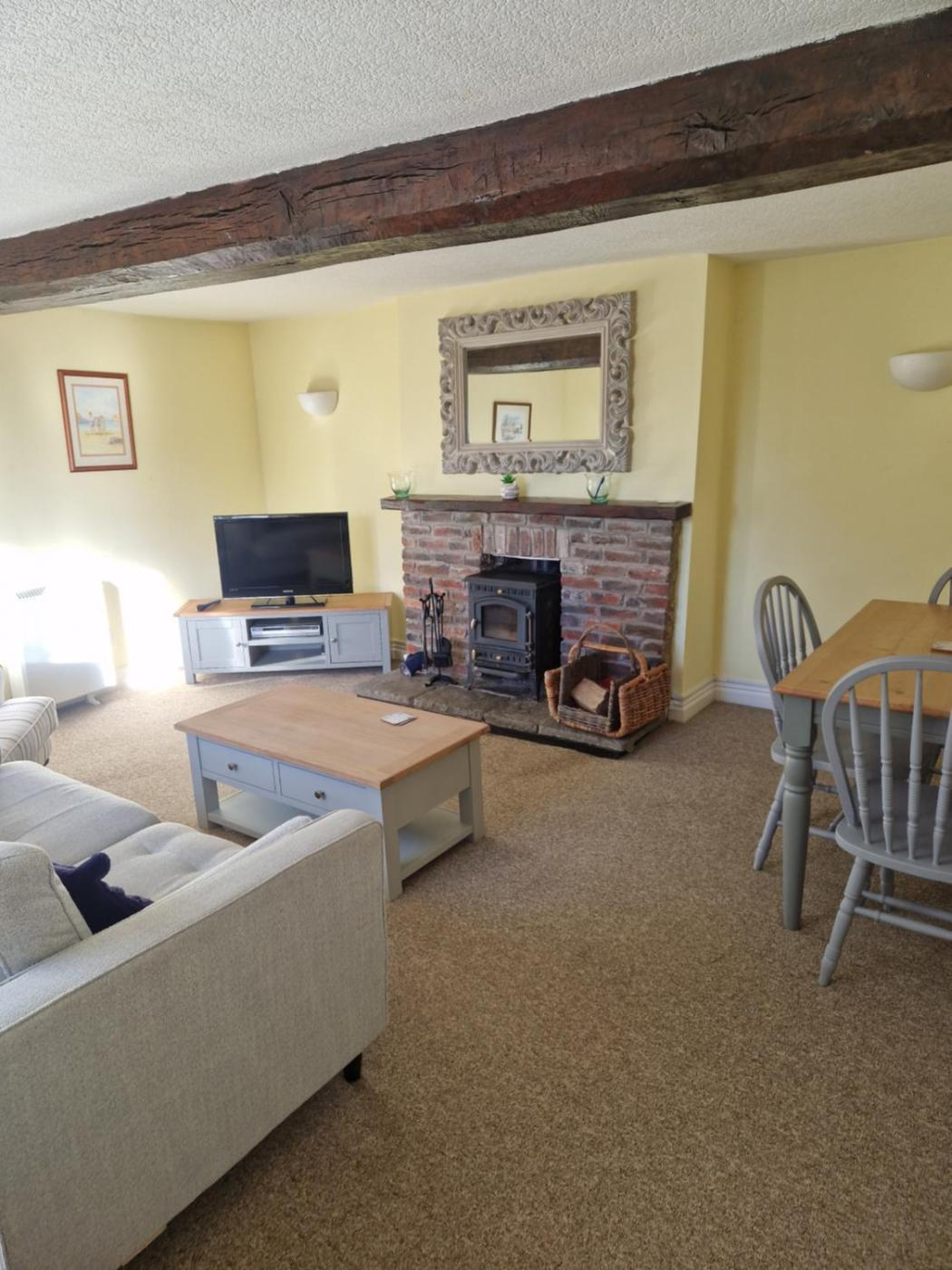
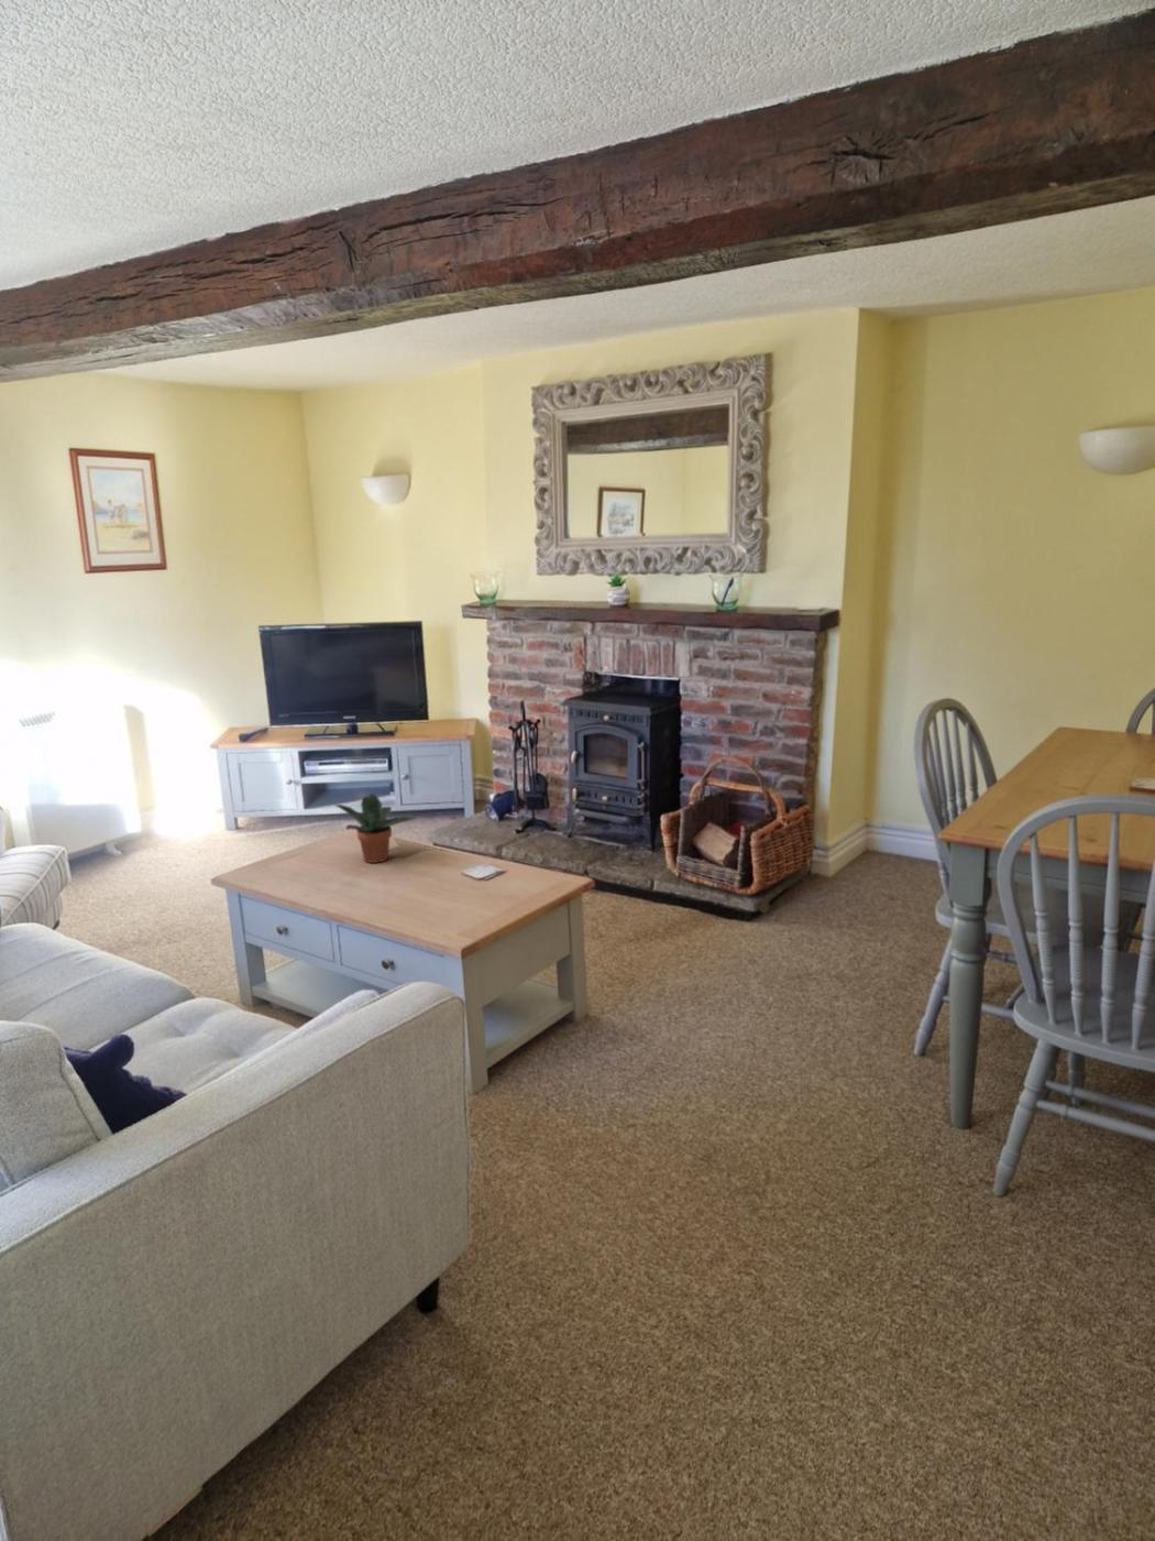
+ potted plant (374, 824)
